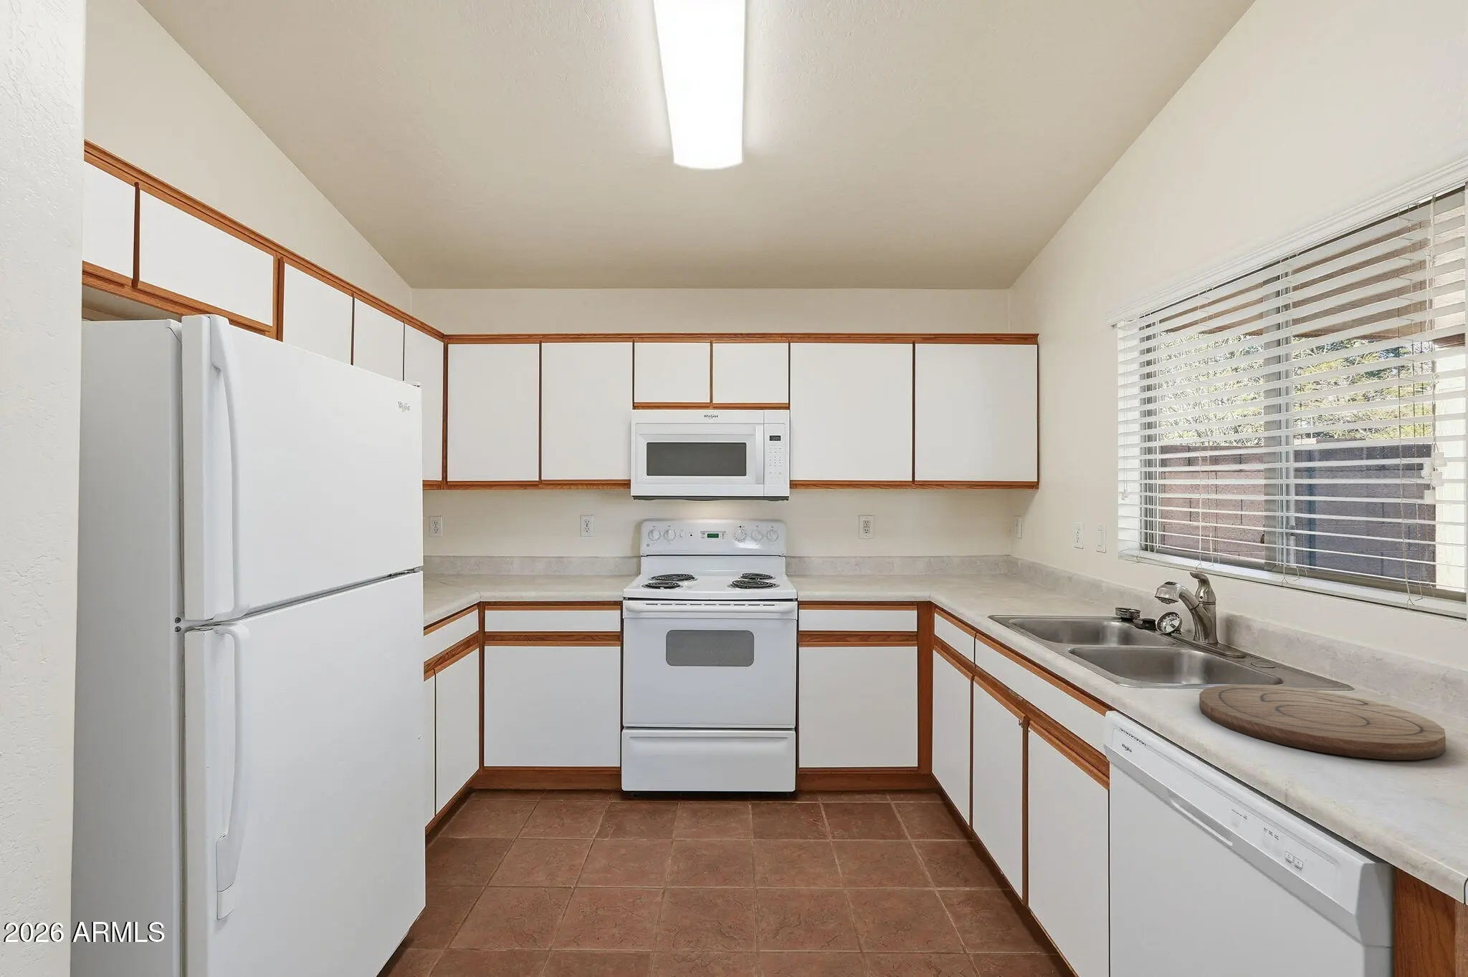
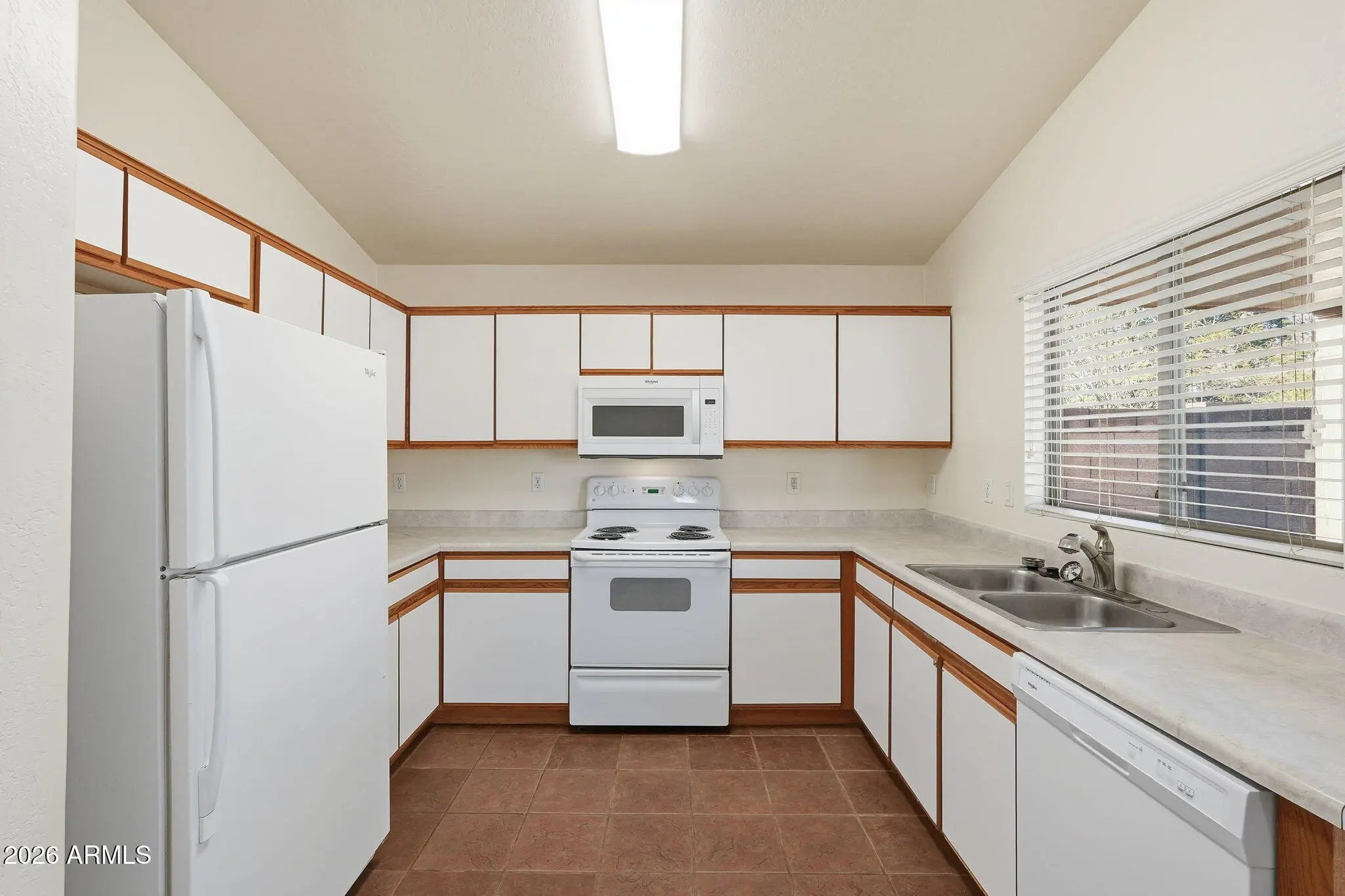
- cutting board (1312, 716)
